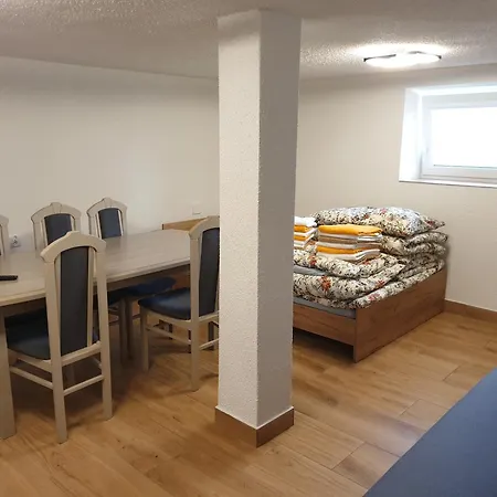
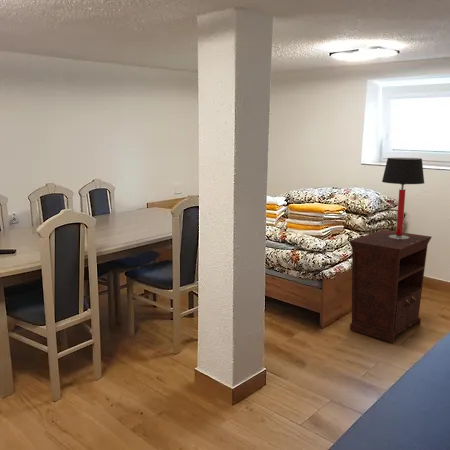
+ nightstand (388, 283)
+ table lamp (401, 198)
